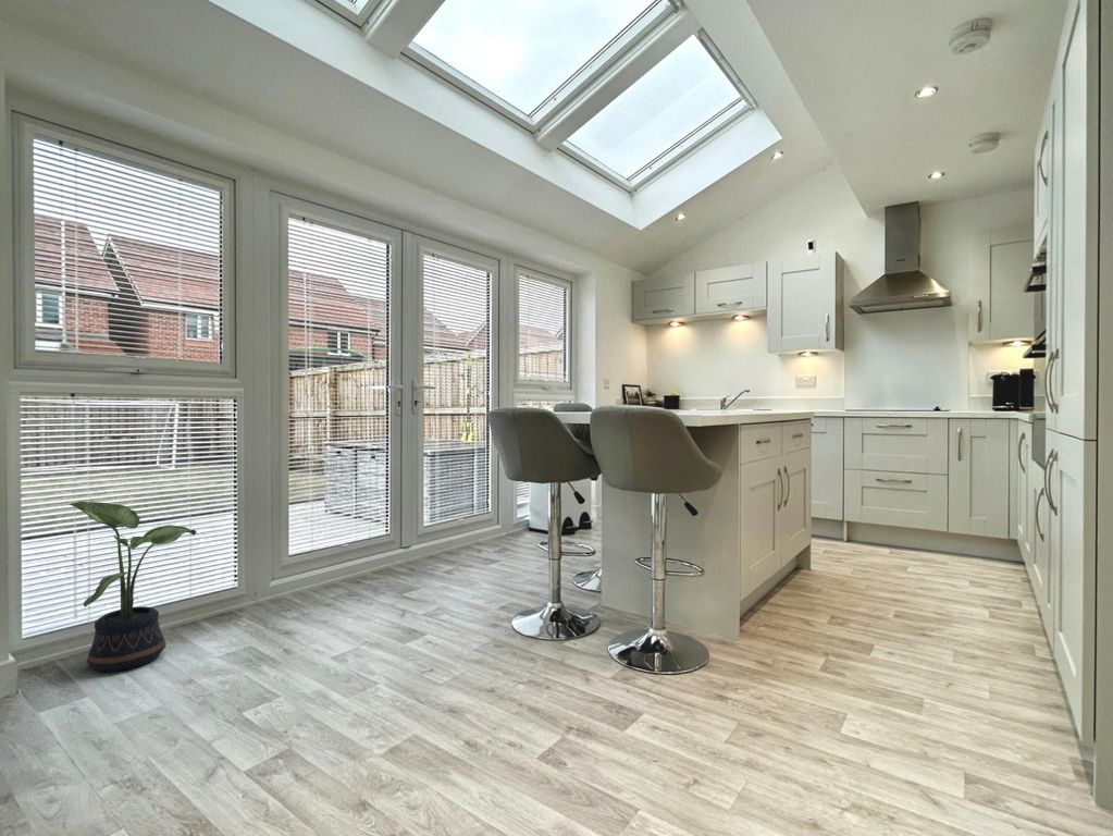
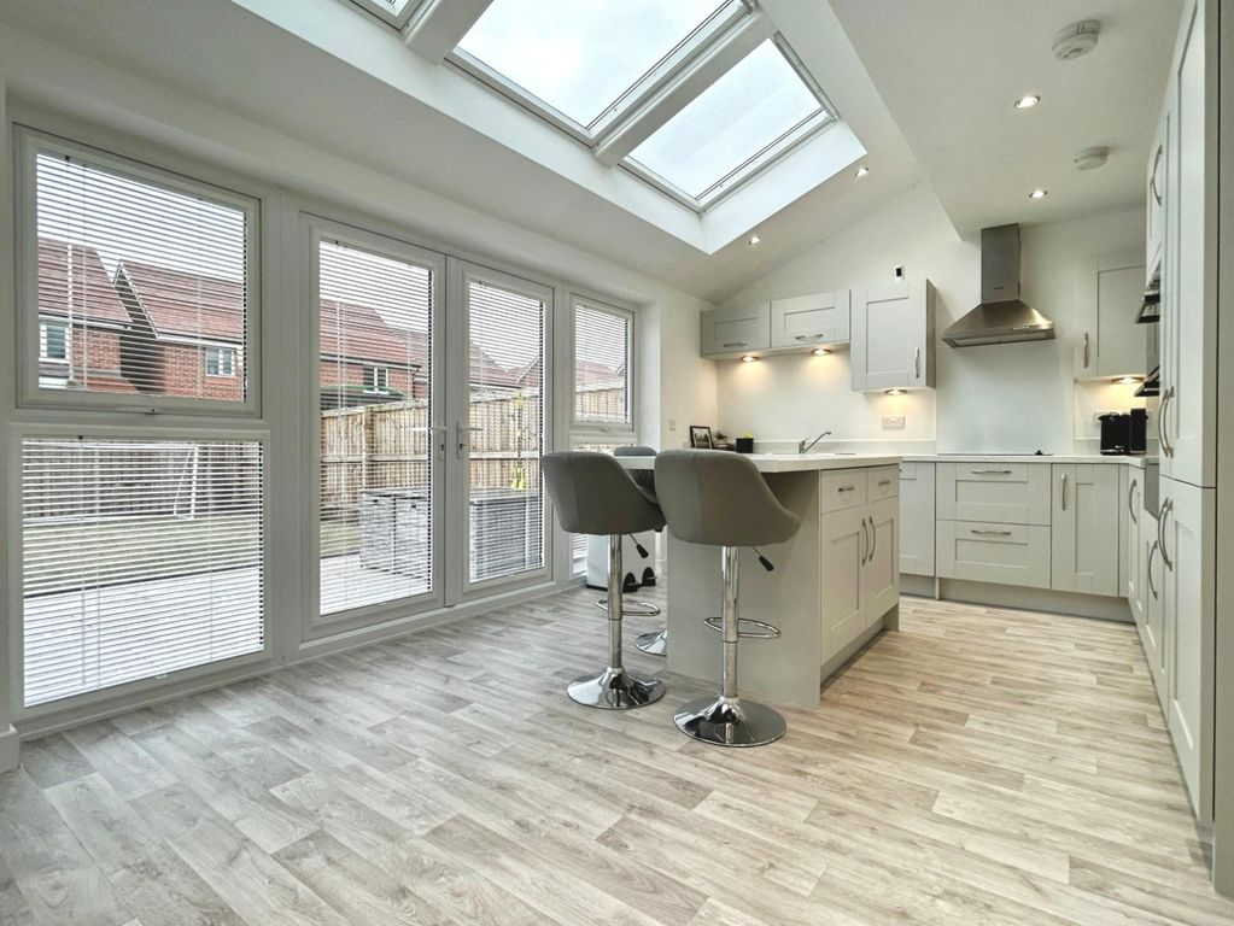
- potted plant (136, 575)
